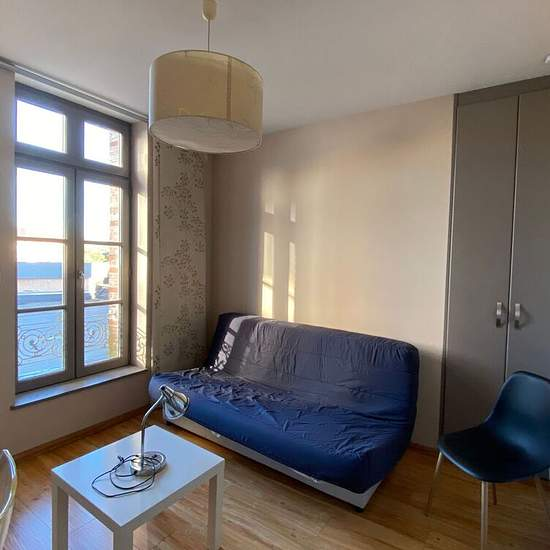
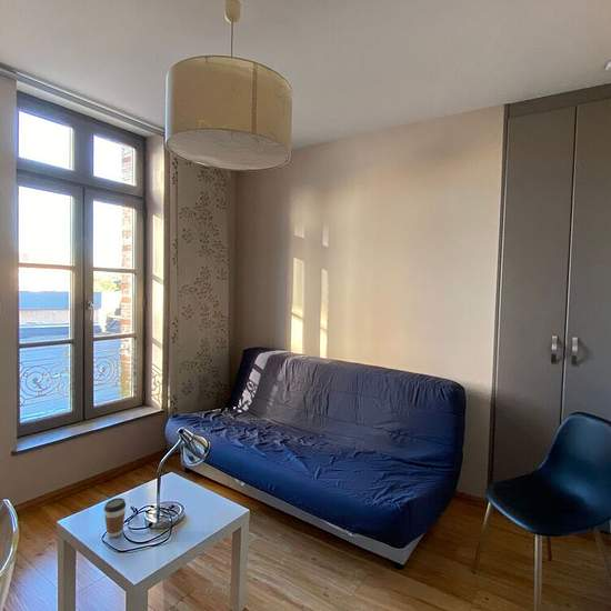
+ coffee cup (114, 518)
